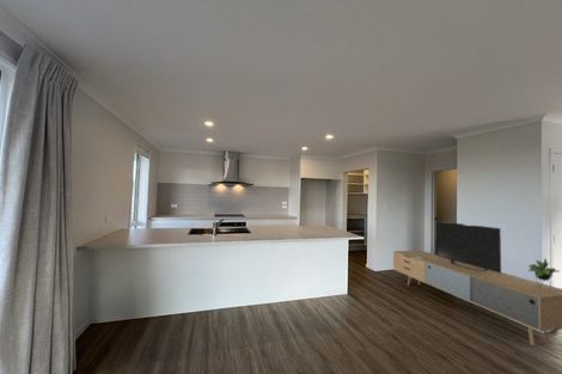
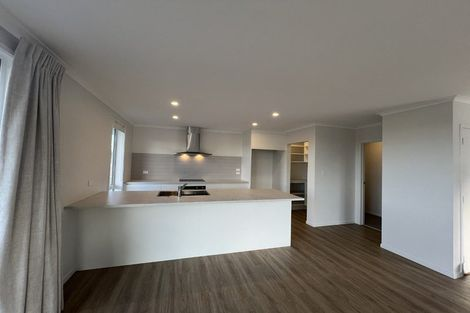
- media console (462, 265)
